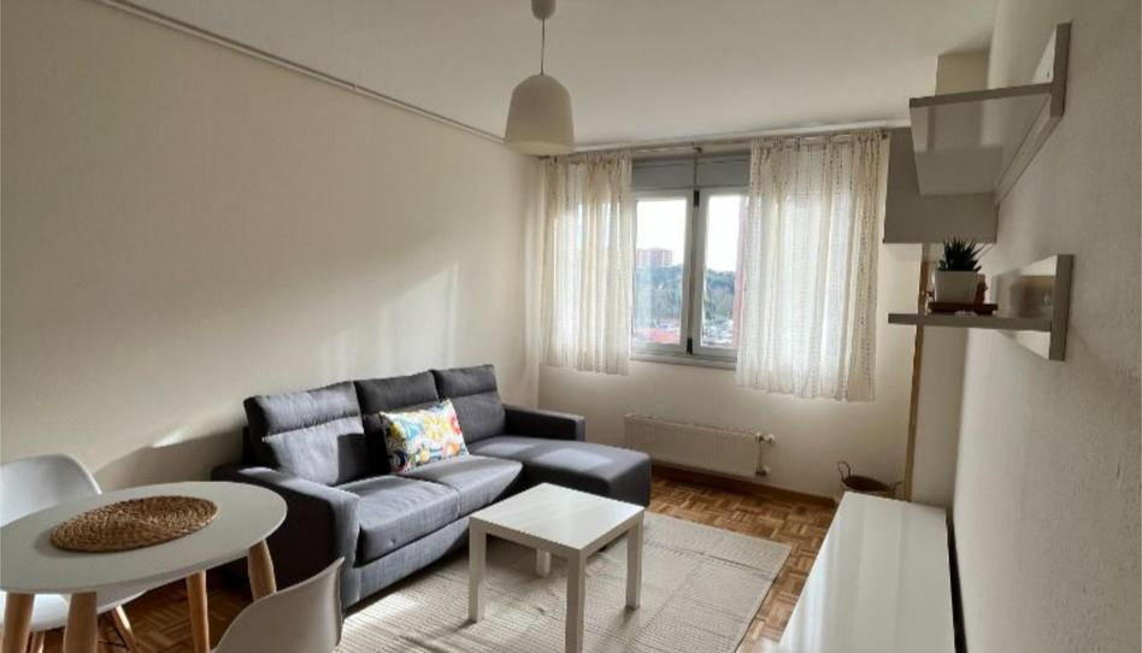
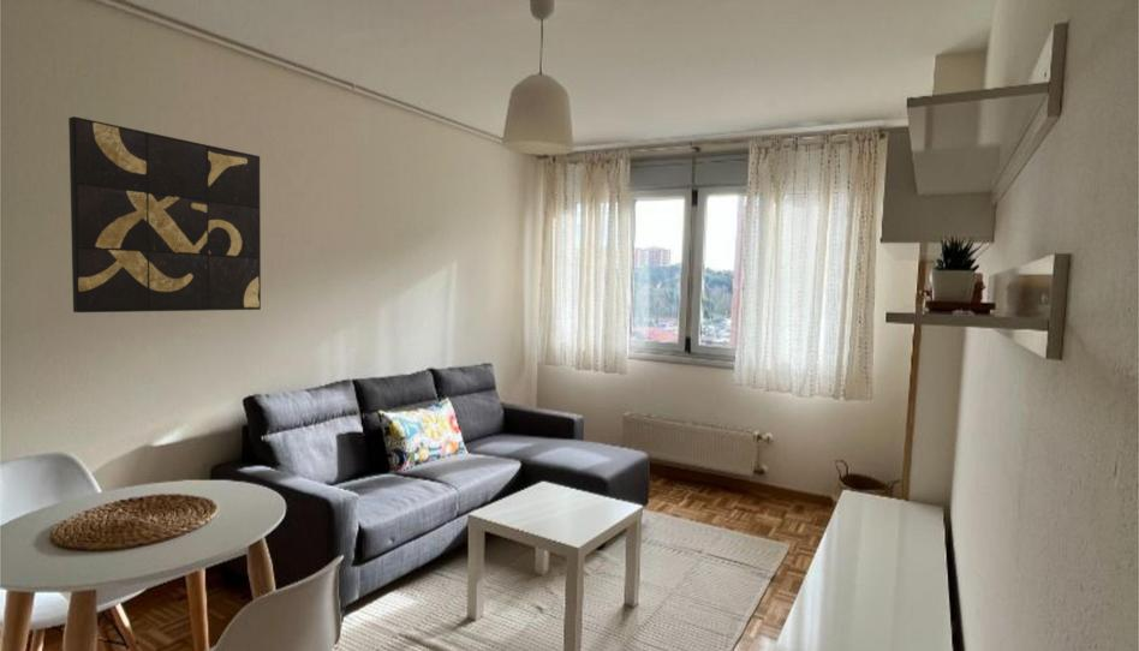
+ wall art (177, 225)
